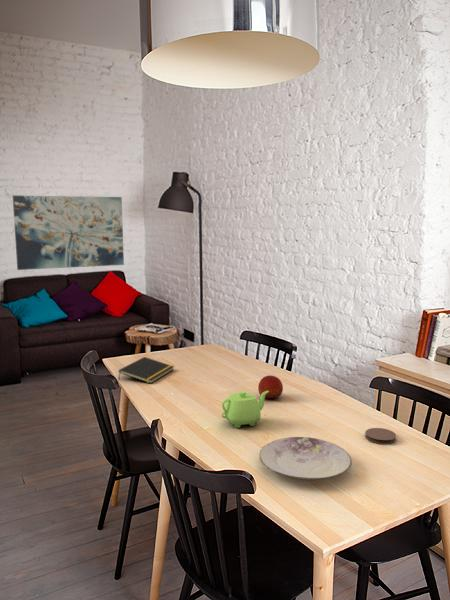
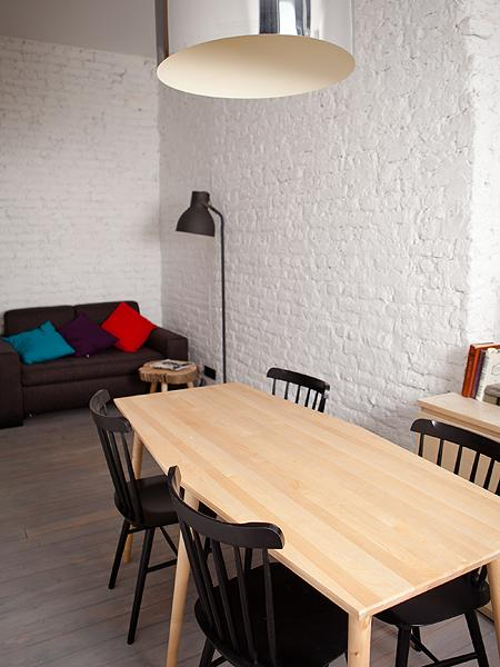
- wall art (71, 232)
- teapot (245, 407)
- plate (304, 460)
- notepad (147, 369)
- fruit (270, 386)
- coaster (380, 435)
